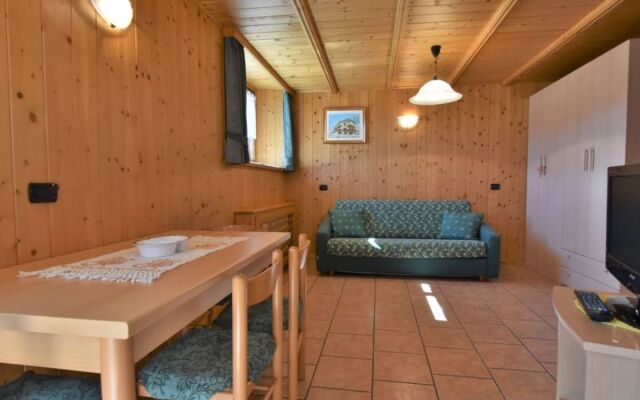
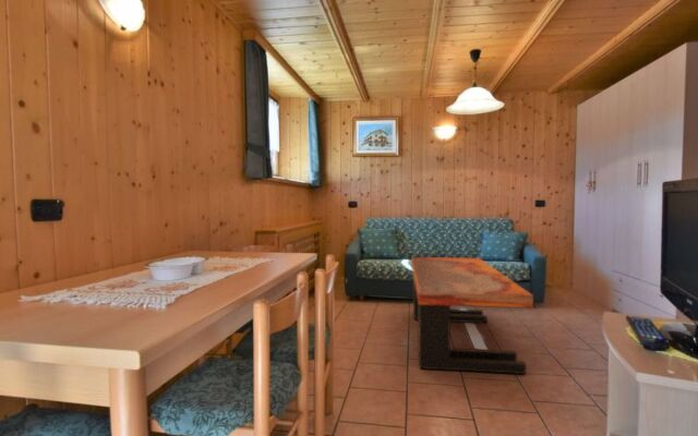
+ coffee table (456, 304)
